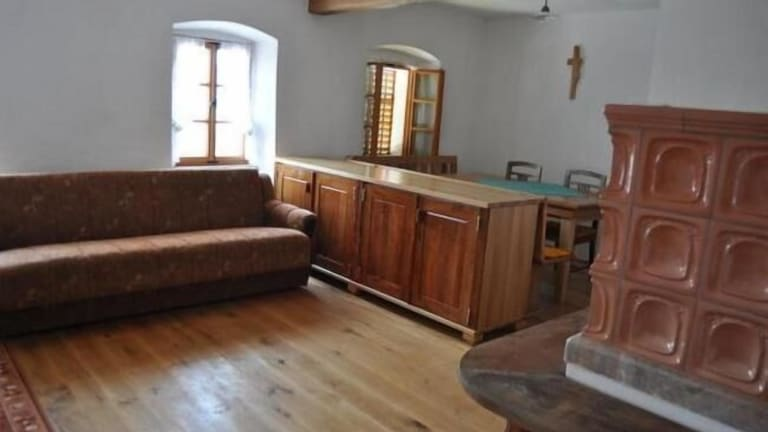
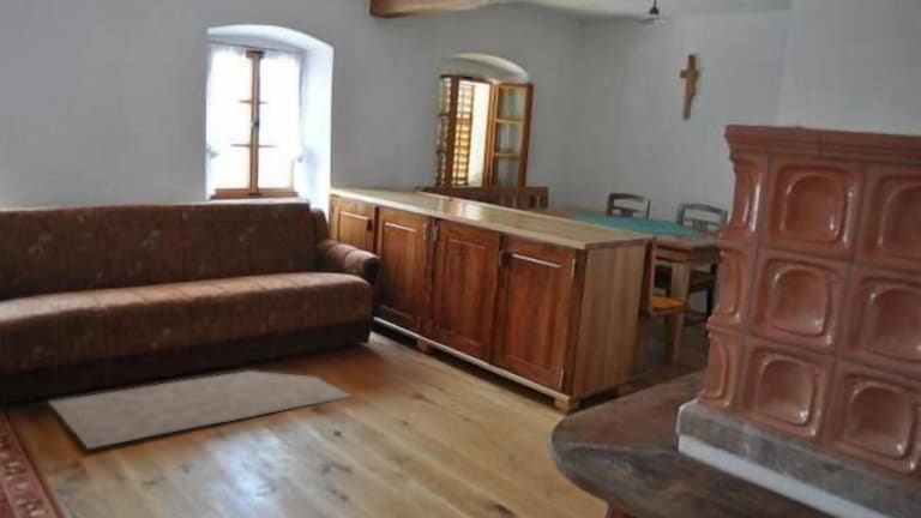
+ rug (209, 398)
